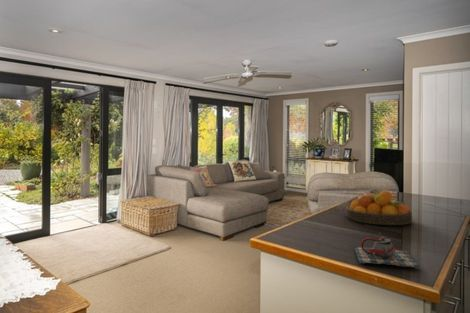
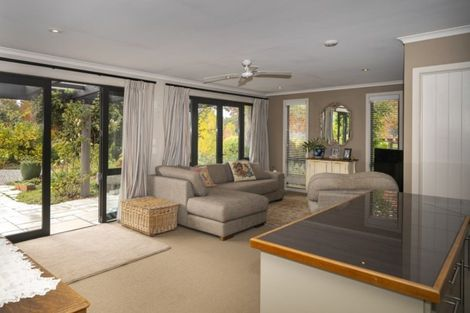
- fruit bowl (377, 205)
- teapot (383, 247)
